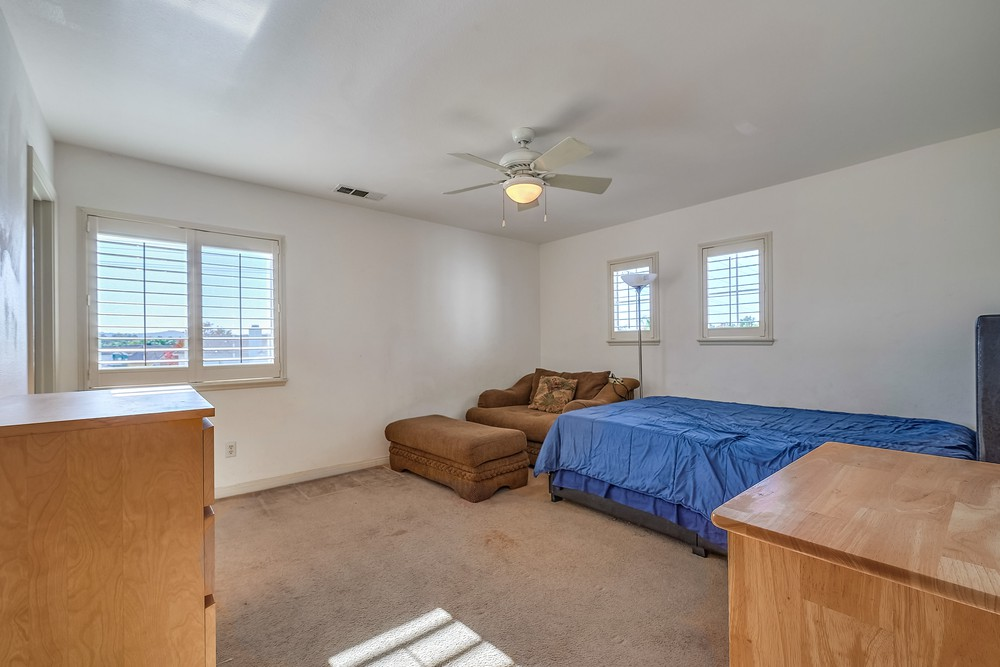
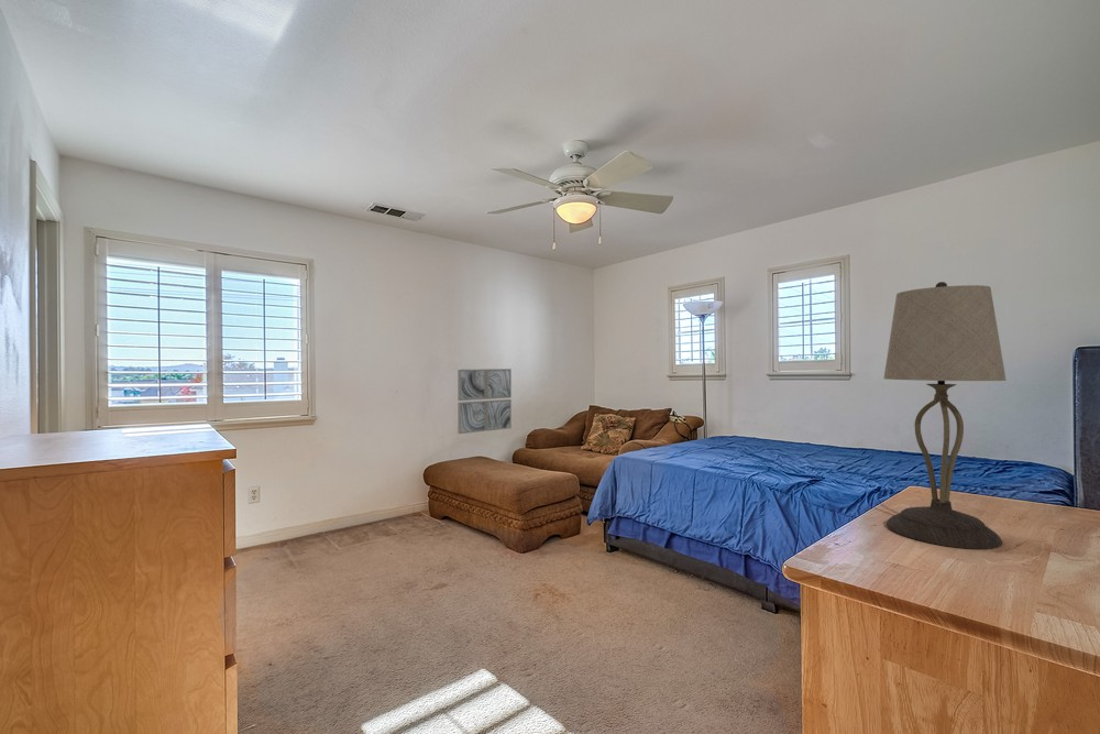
+ table lamp (941, 407)
+ wall art (485, 398)
